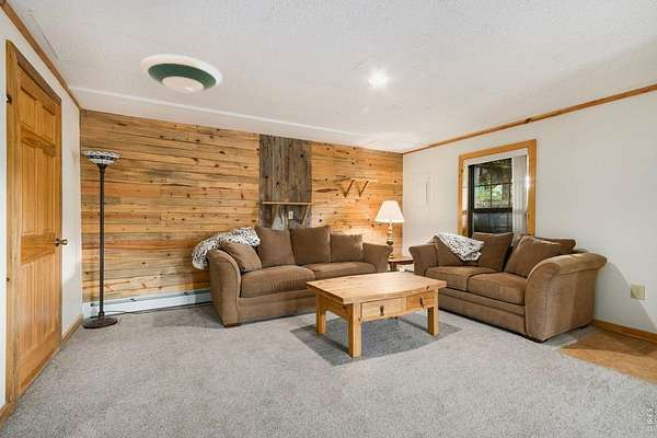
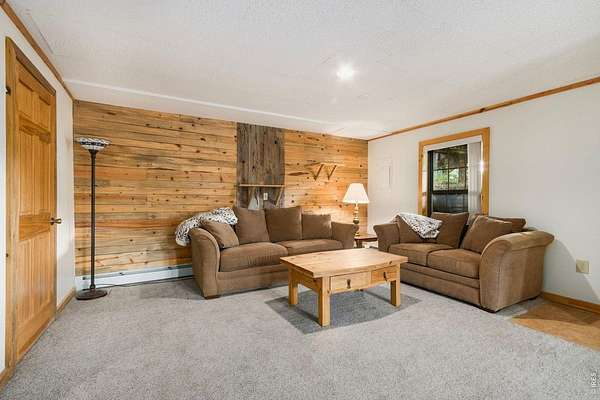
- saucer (183, 81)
